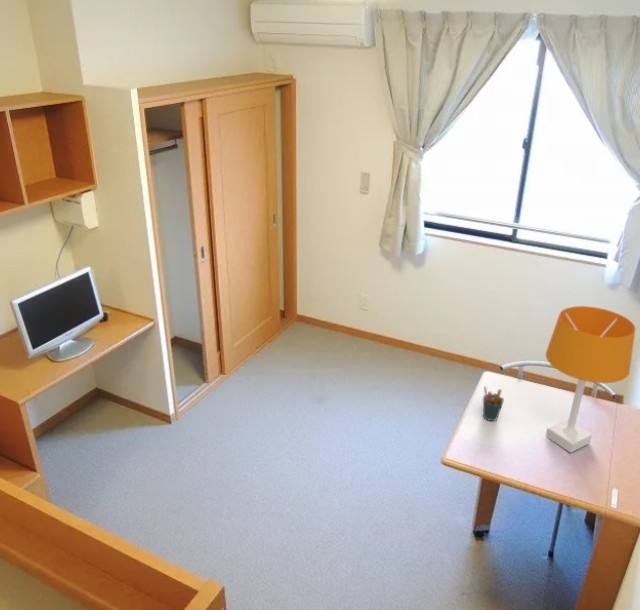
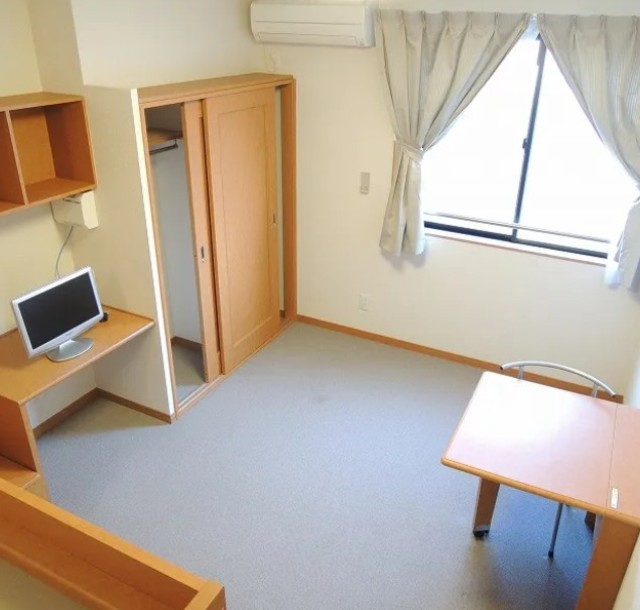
- desk lamp (581, 383)
- pen holder (492, 403)
